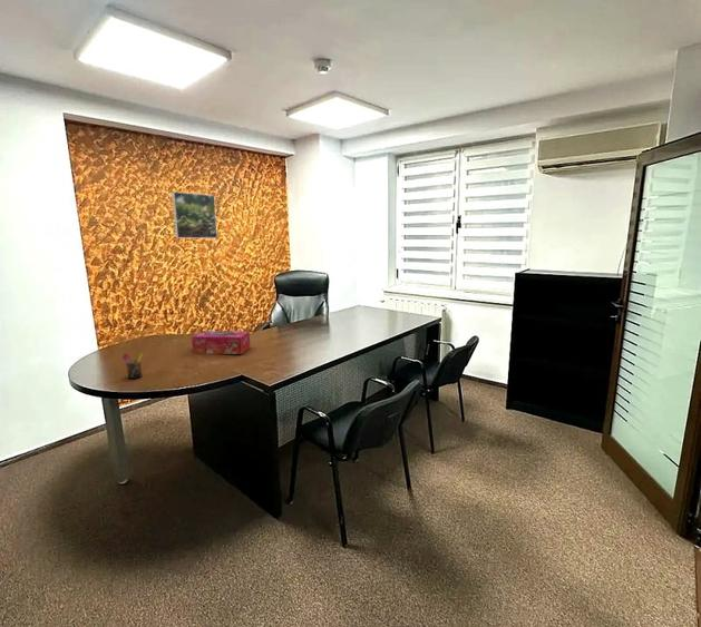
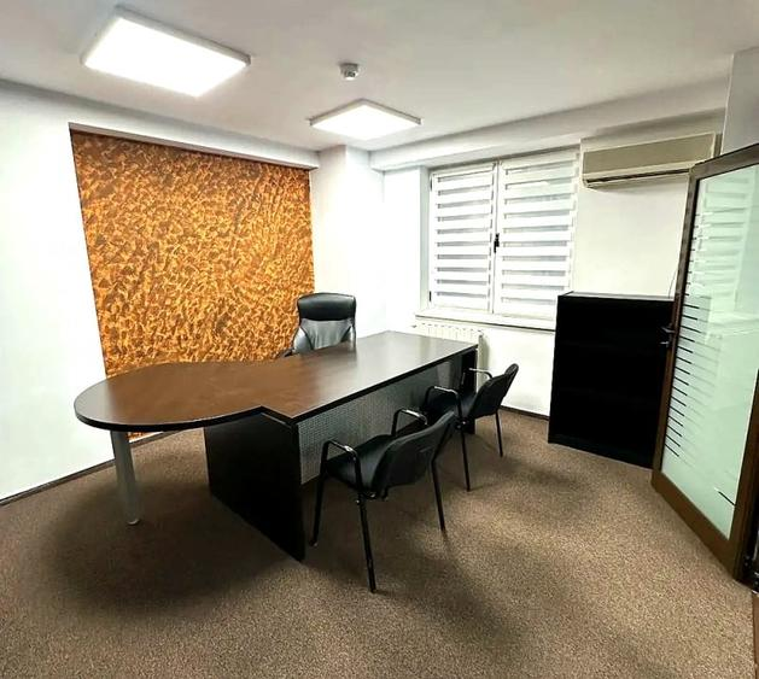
- tissue box (222, 342)
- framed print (195, 216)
- pen holder (133, 364)
